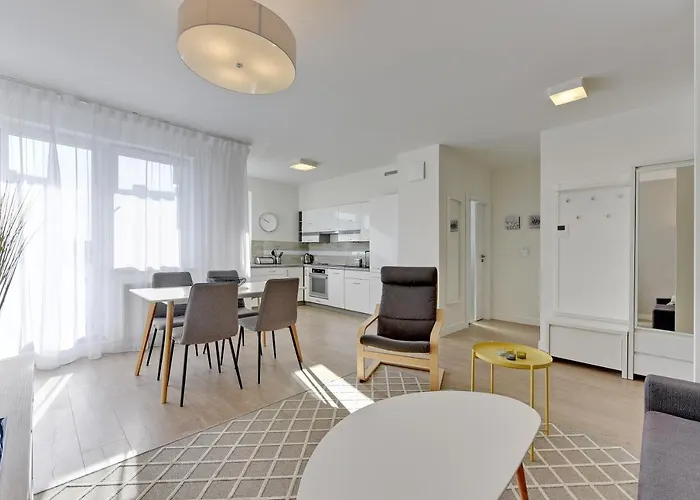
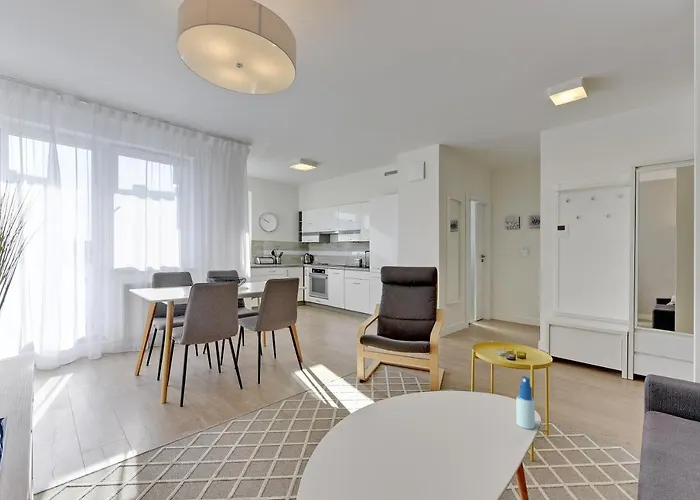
+ spray bottle (525, 400)
